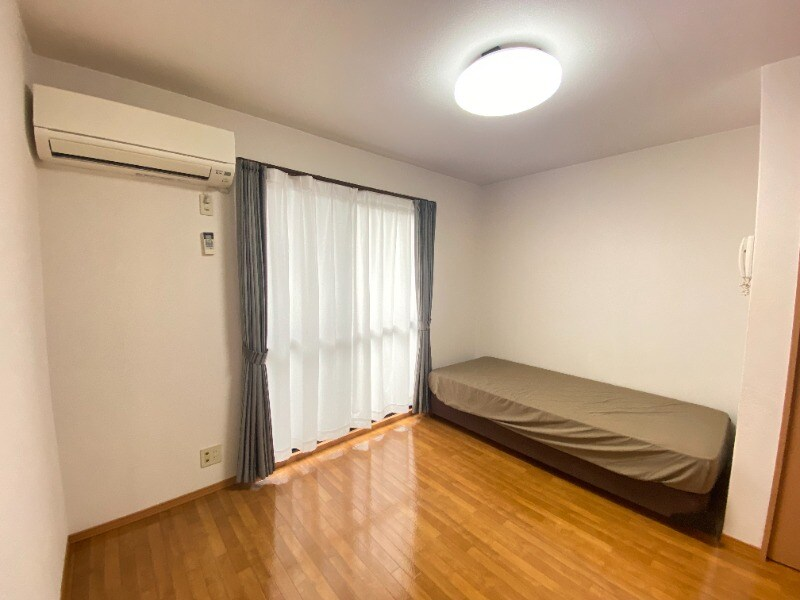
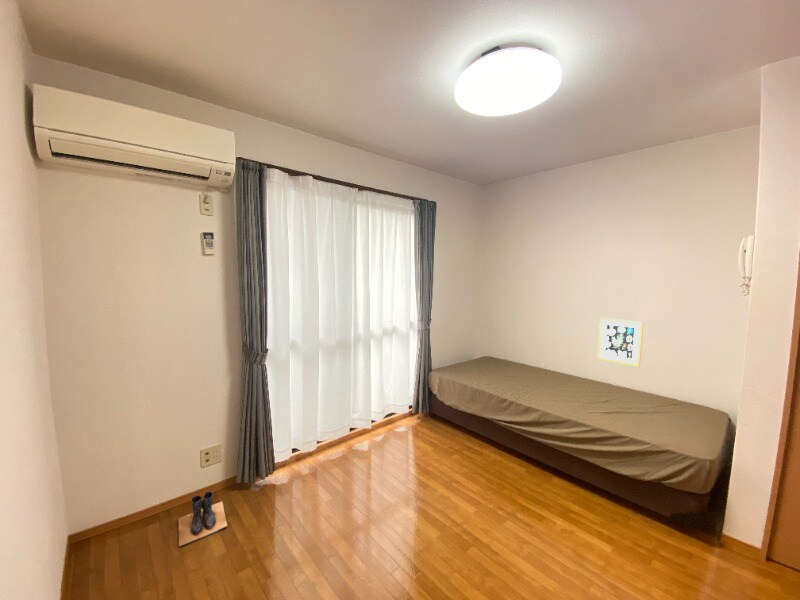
+ boots (202, 511)
+ wall art (619, 341)
